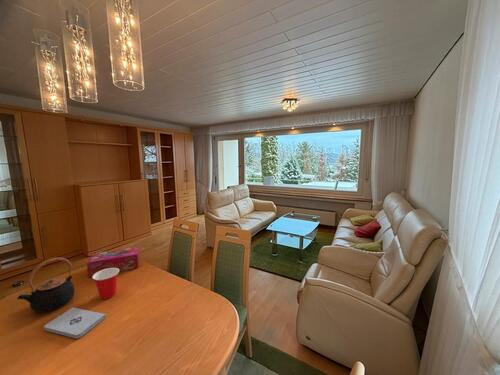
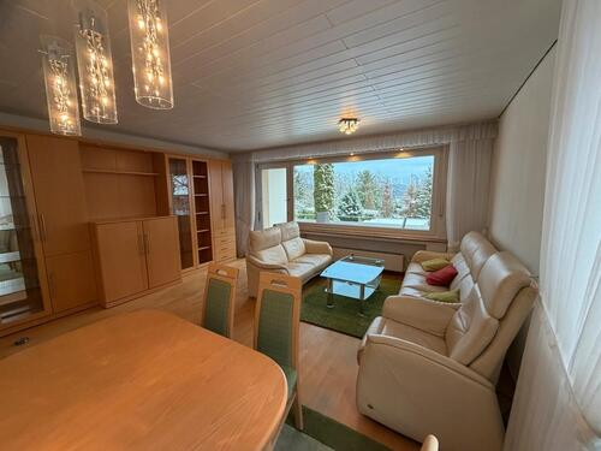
- cup (107, 284)
- teapot (47, 283)
- notepad (75, 321)
- tissue box (115, 260)
